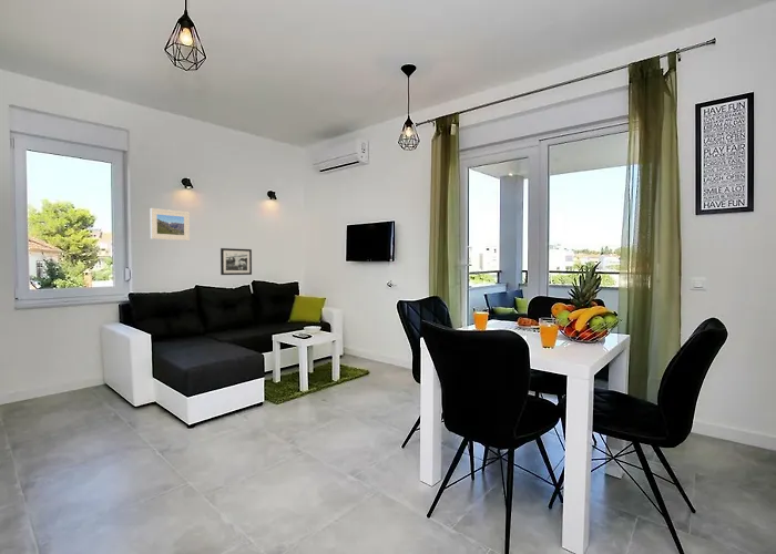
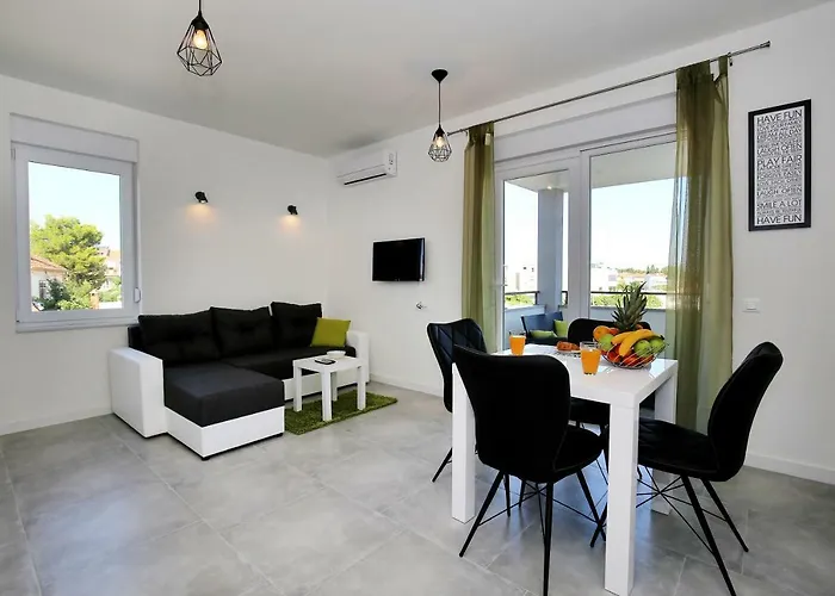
- picture frame (236, 261)
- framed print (170, 225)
